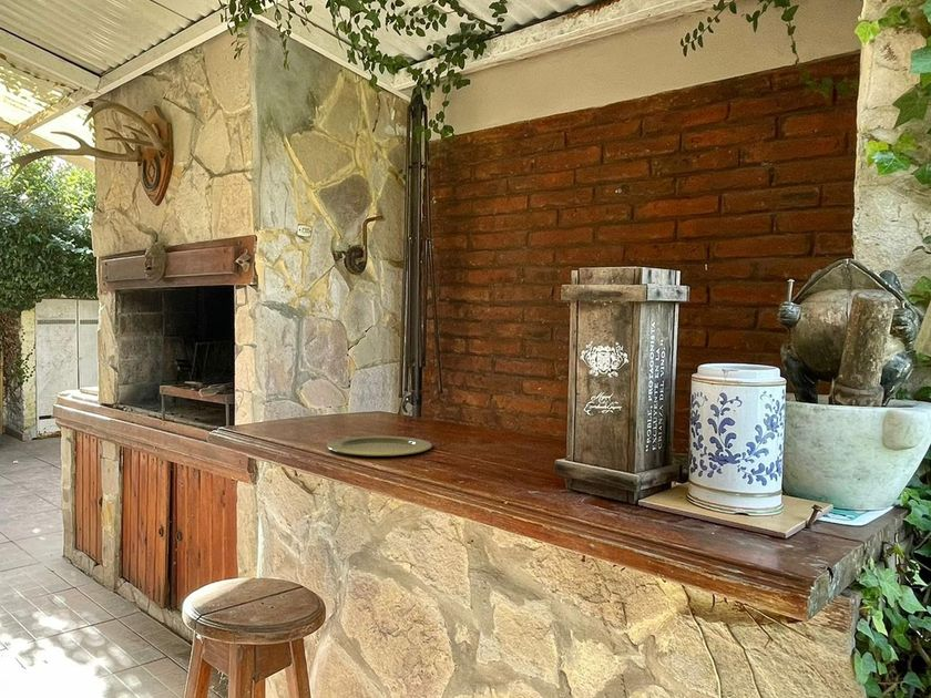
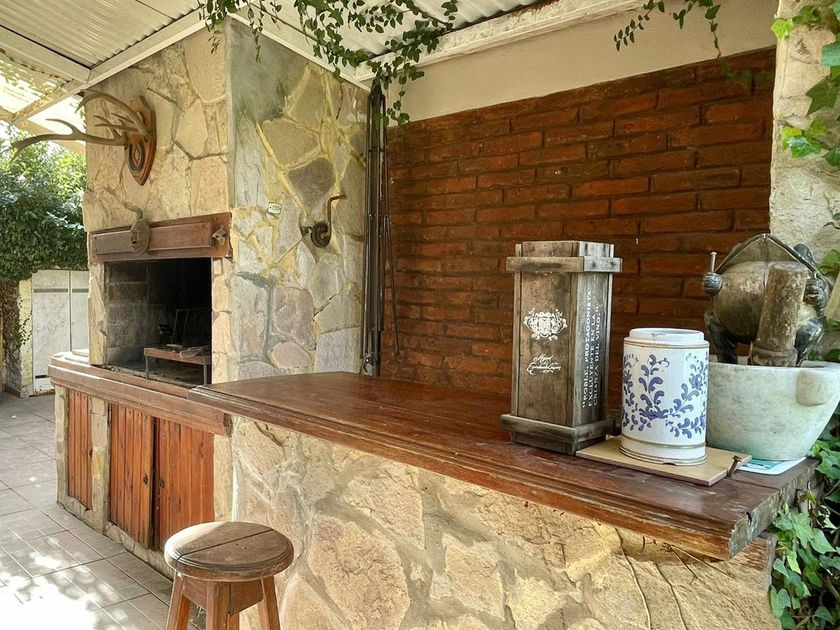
- plate (379, 445)
